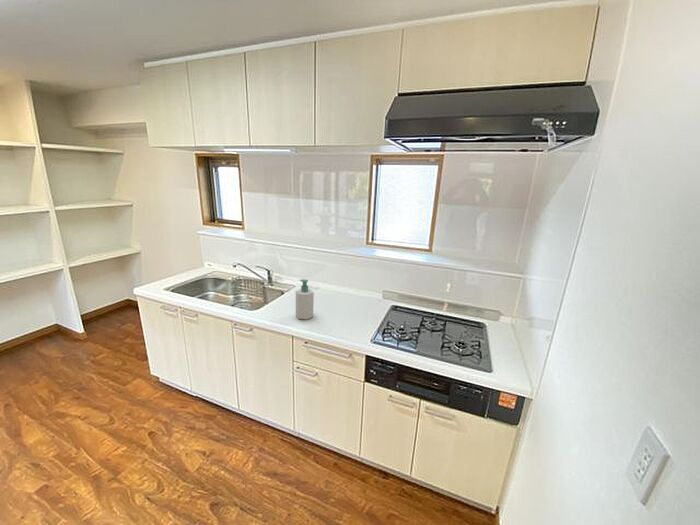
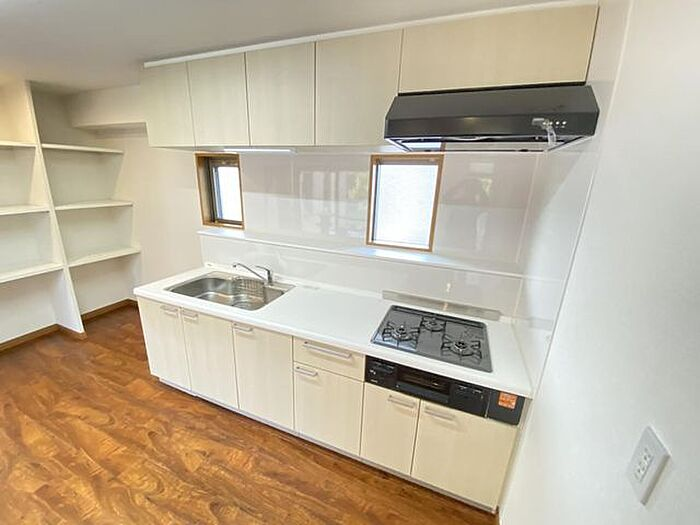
- soap bottle (304, 298)
